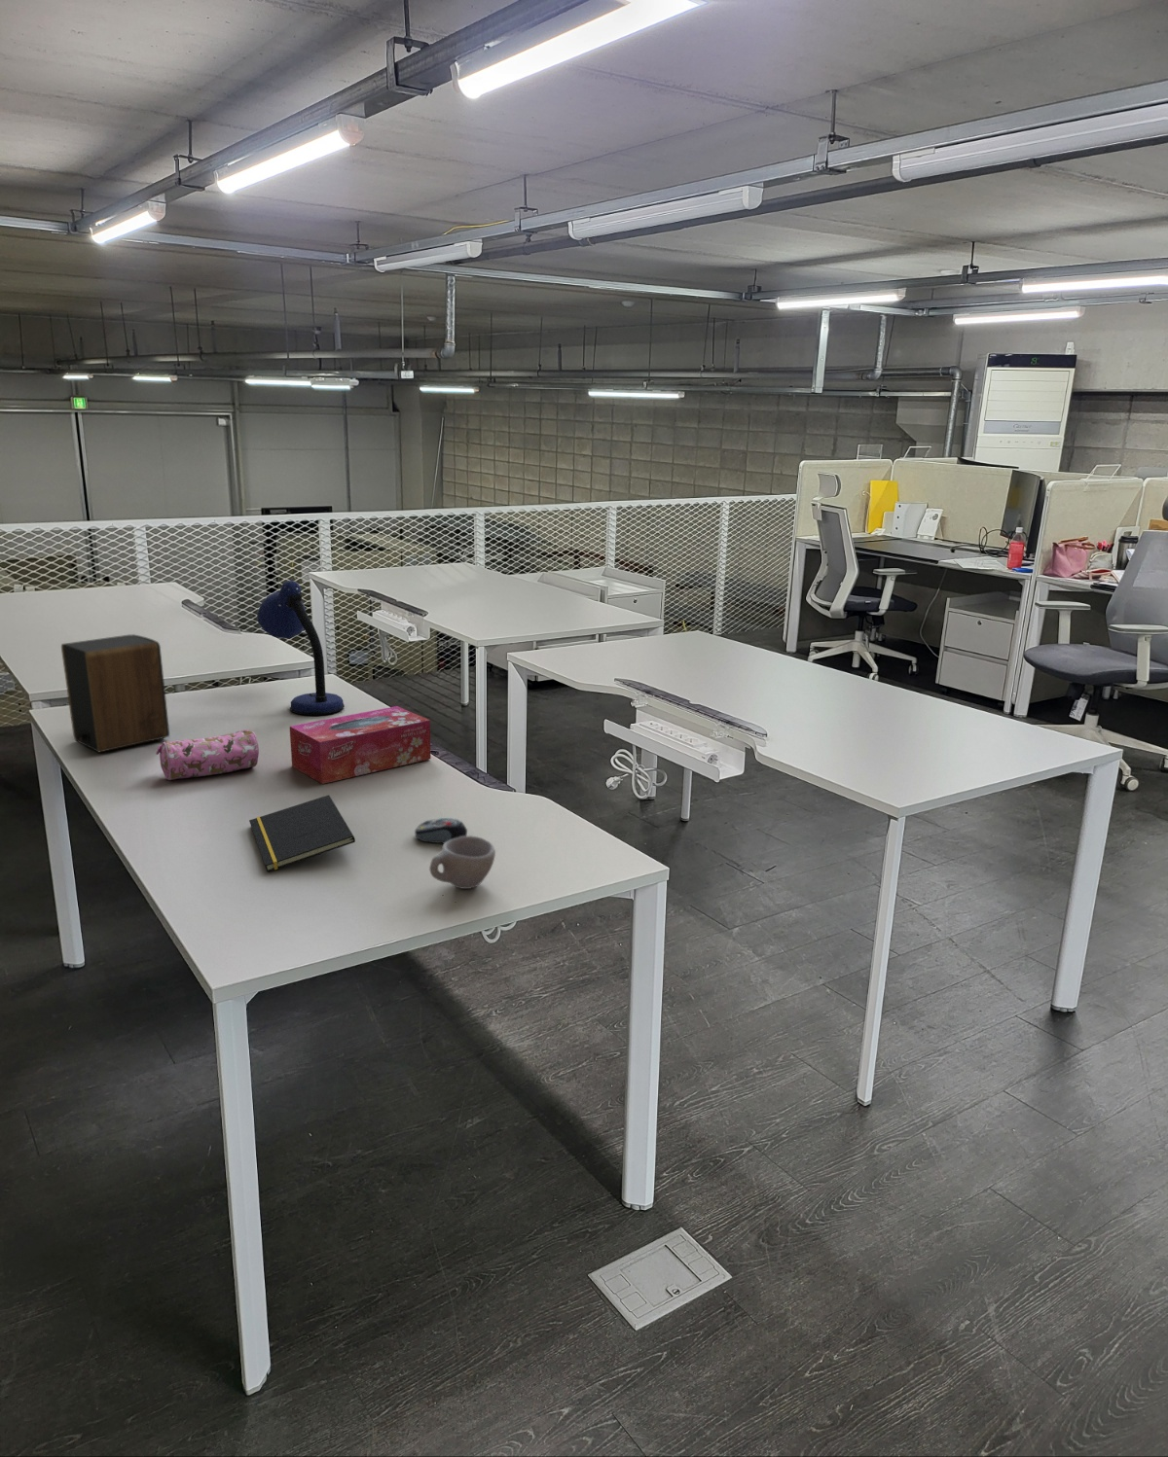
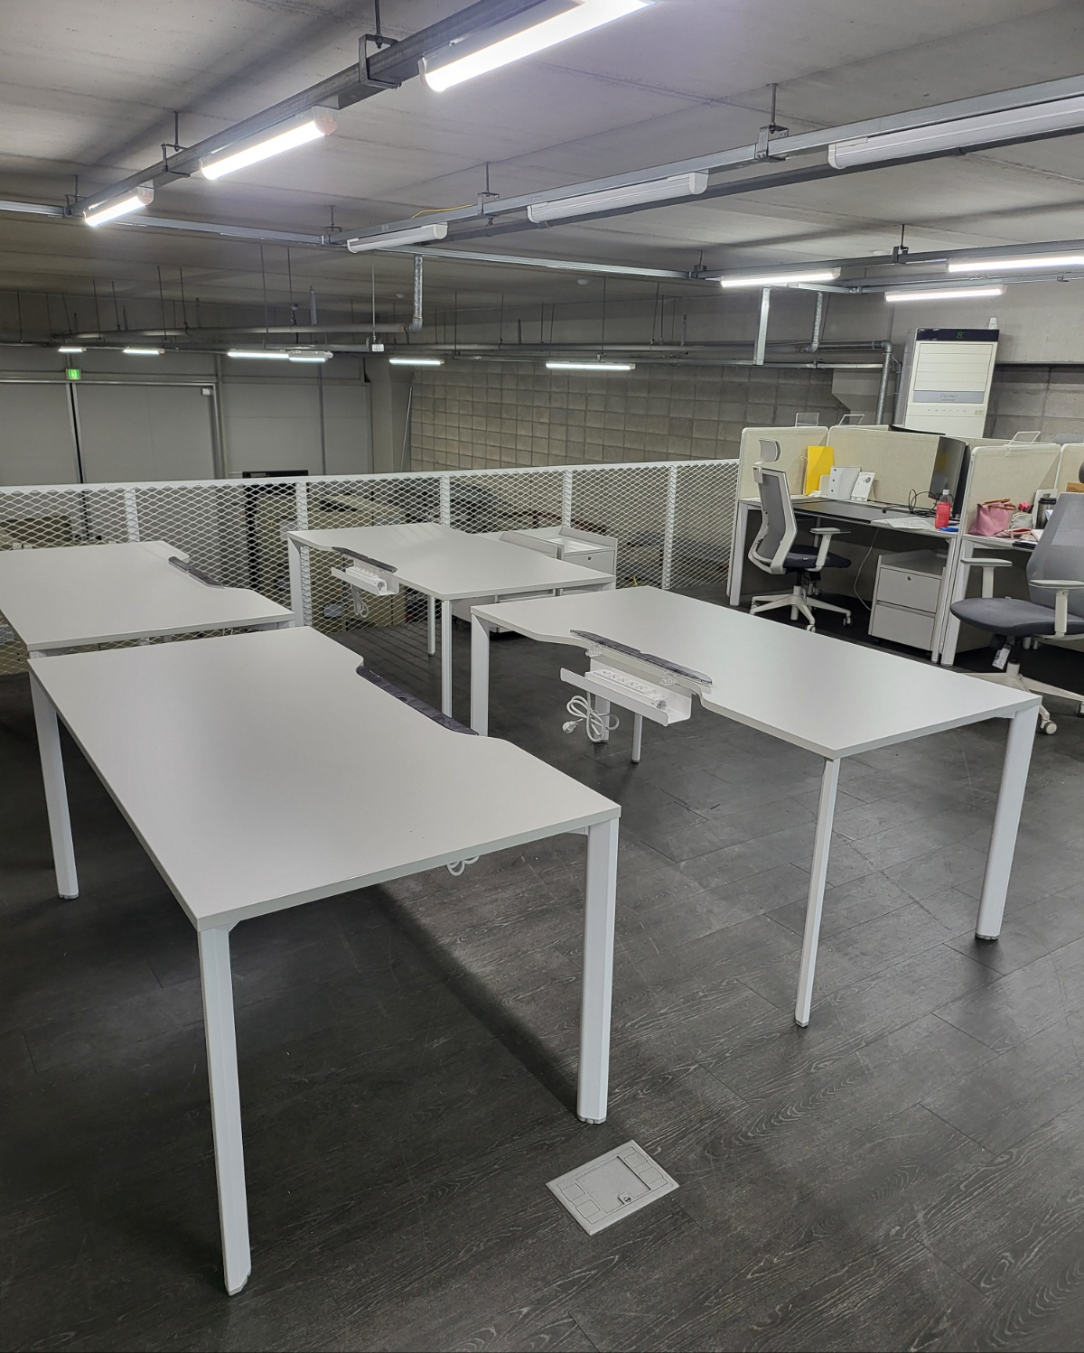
- speaker (114, 691)
- notepad (300, 830)
- pencil case (209, 754)
- cup (461, 866)
- computer mouse (441, 828)
- tissue box (361, 742)
- desk lamp (296, 635)
